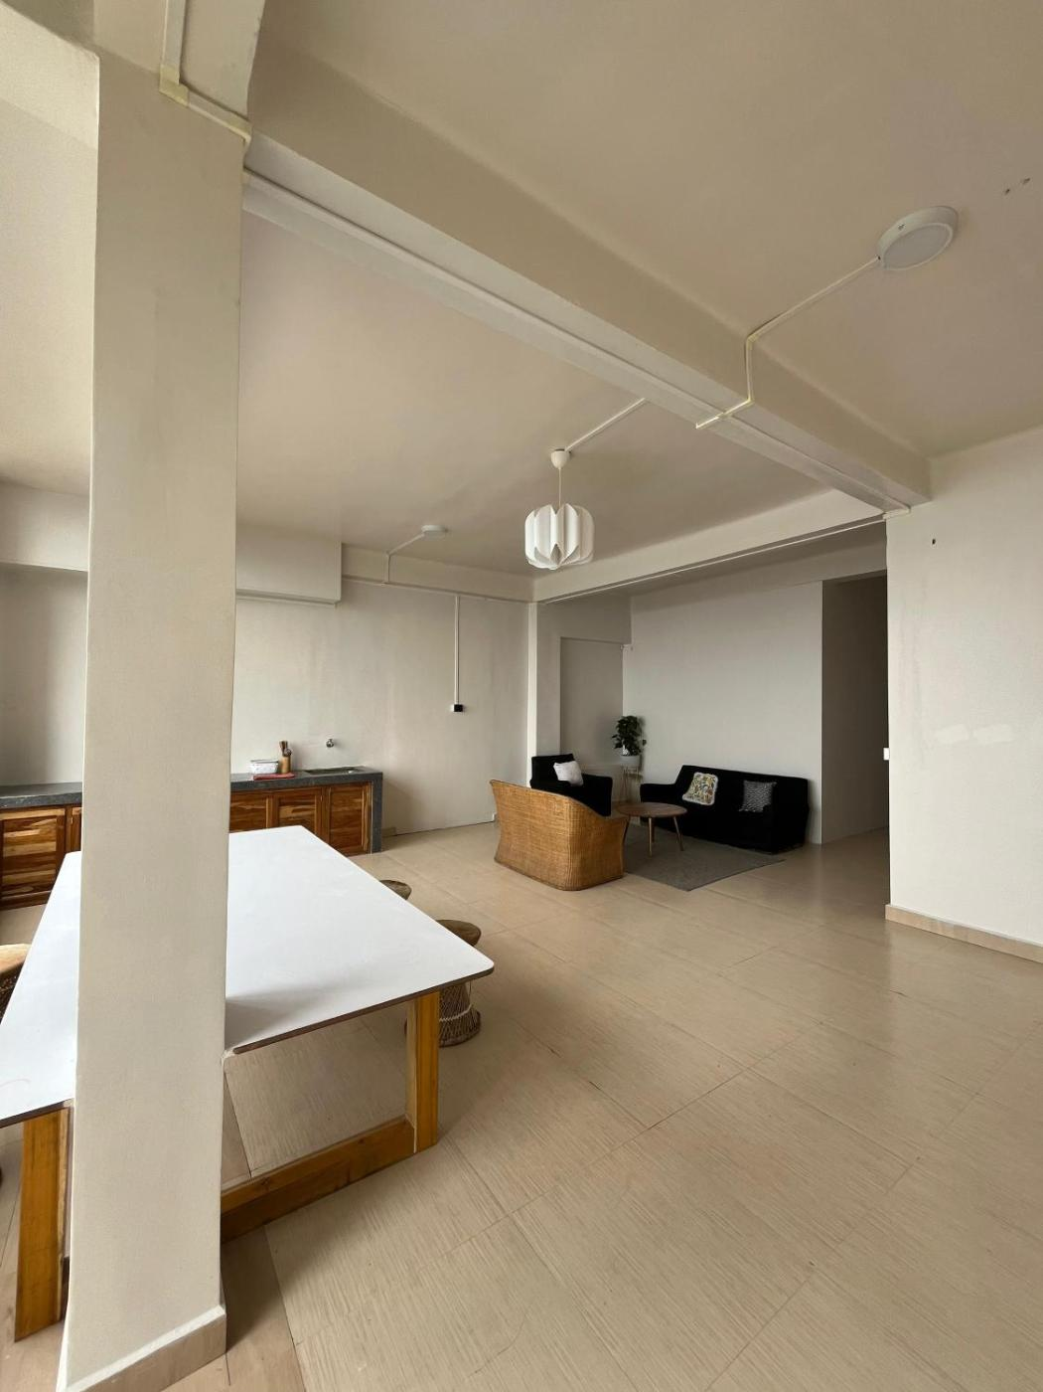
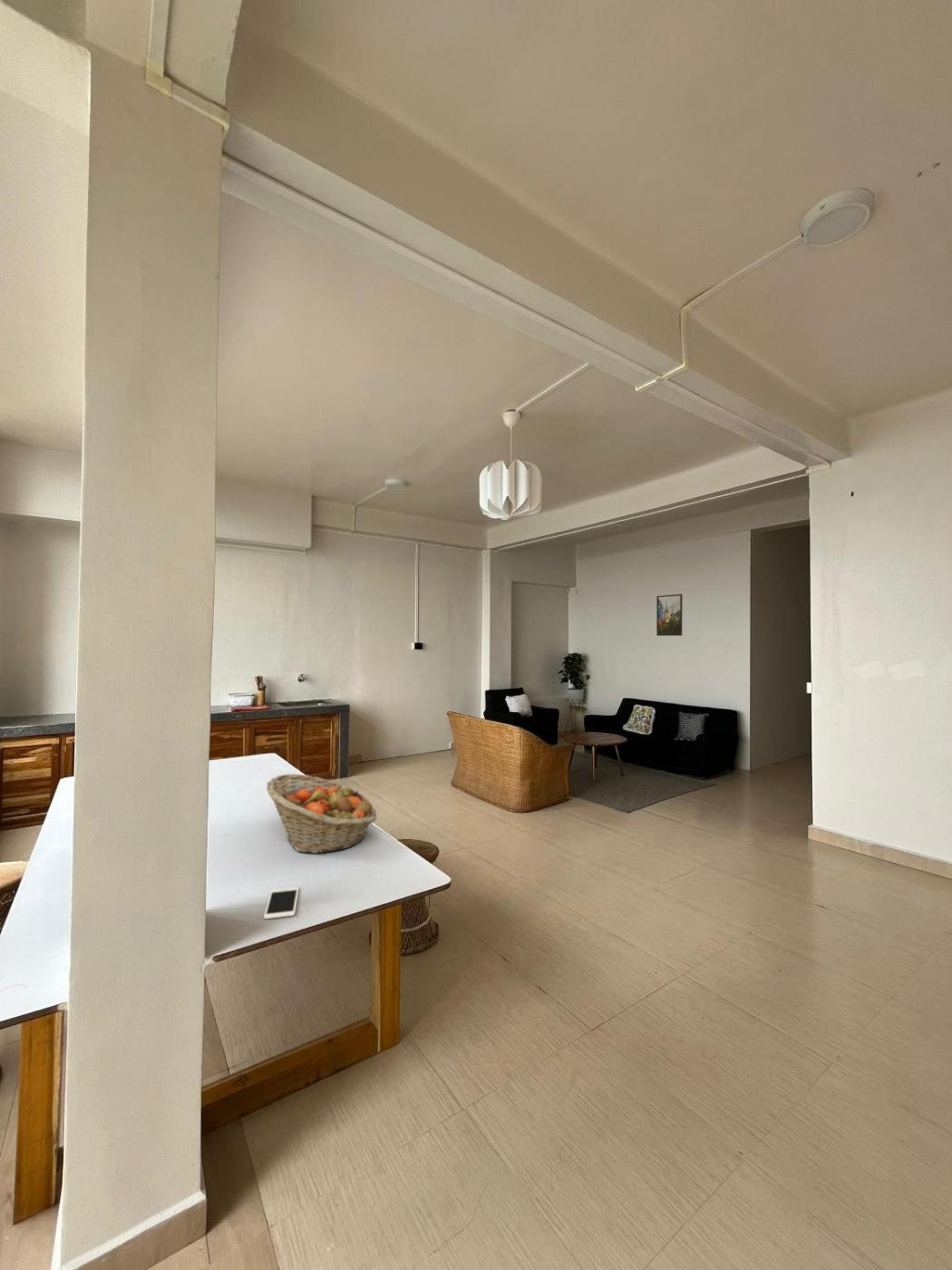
+ cell phone (282, 902)
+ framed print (669, 615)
+ fruit basket (322, 807)
